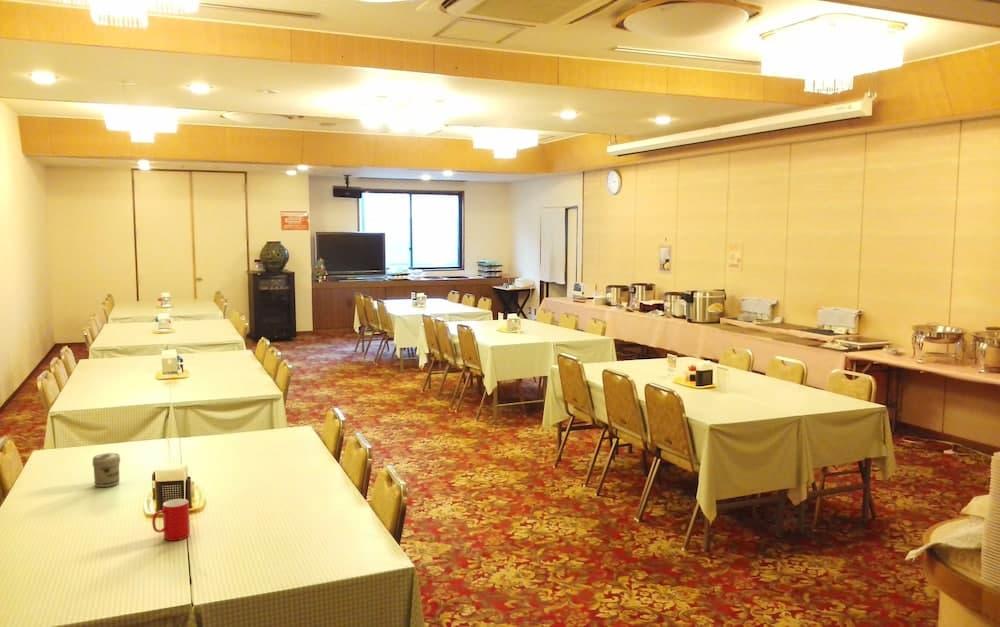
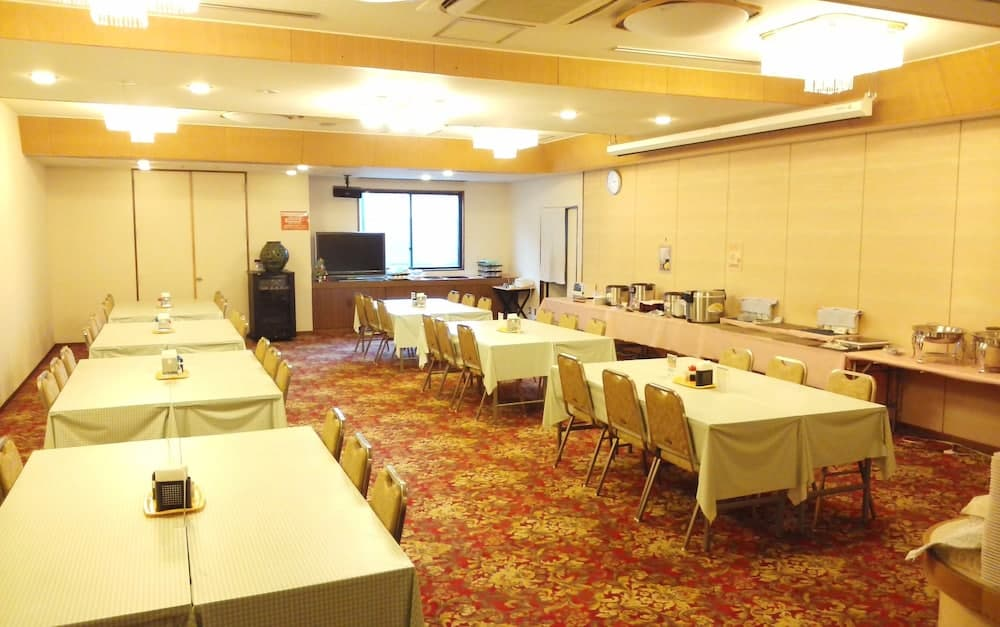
- cup (170, 520)
- jar (106, 469)
